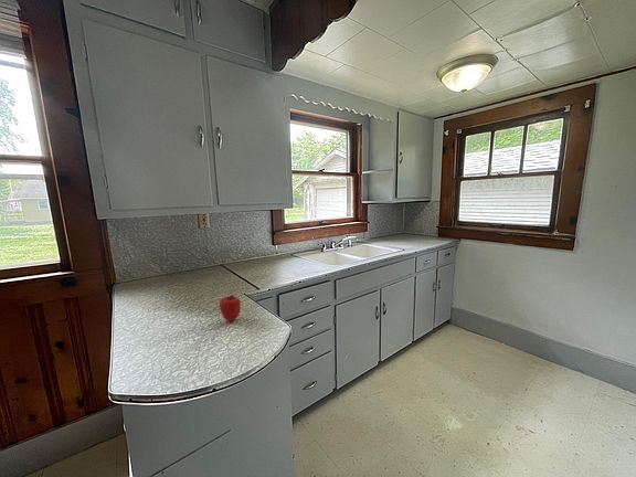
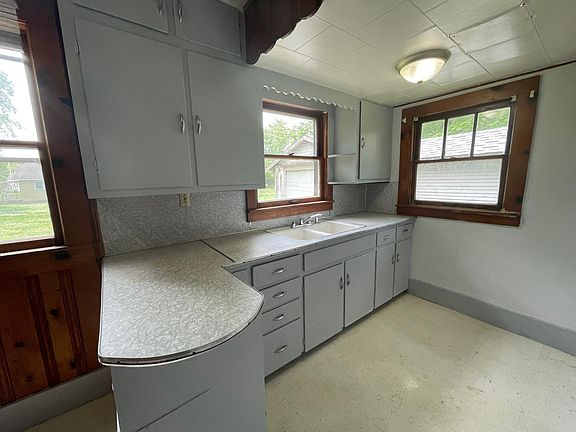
- apple (230, 307)
